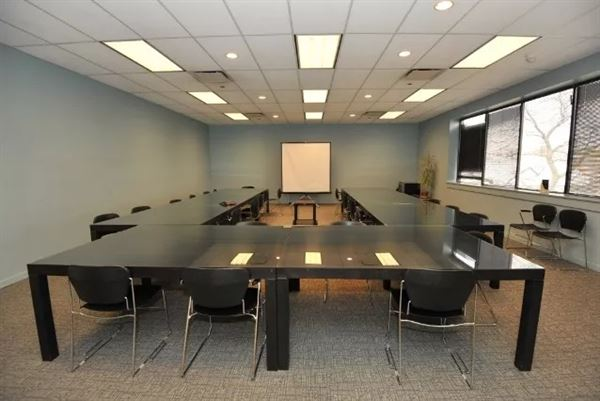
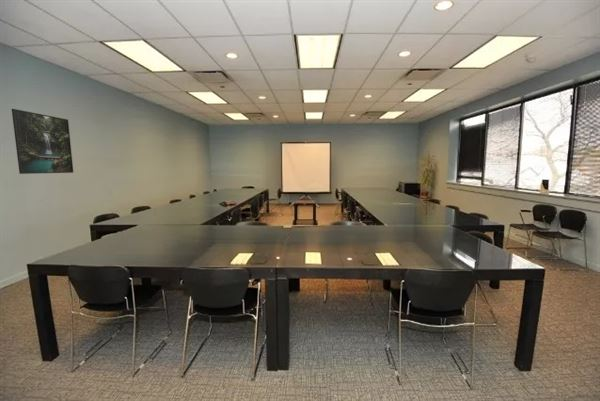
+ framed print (46, 144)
